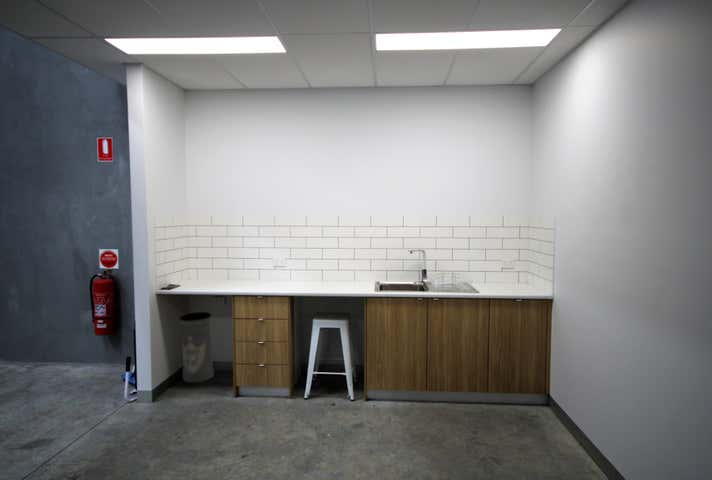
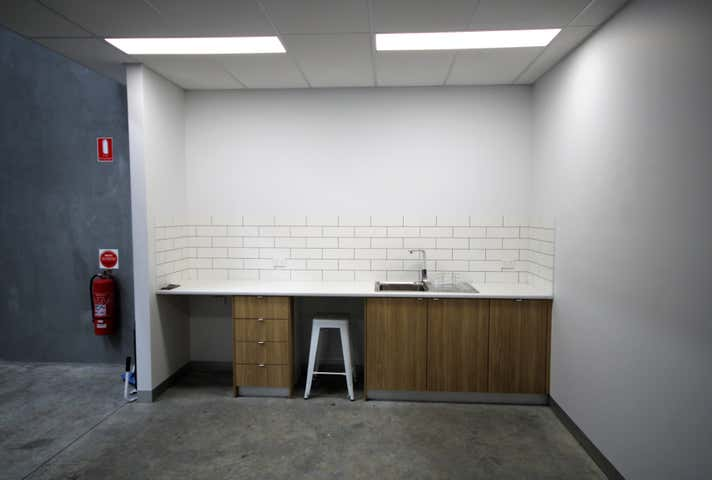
- trash bin (196, 346)
